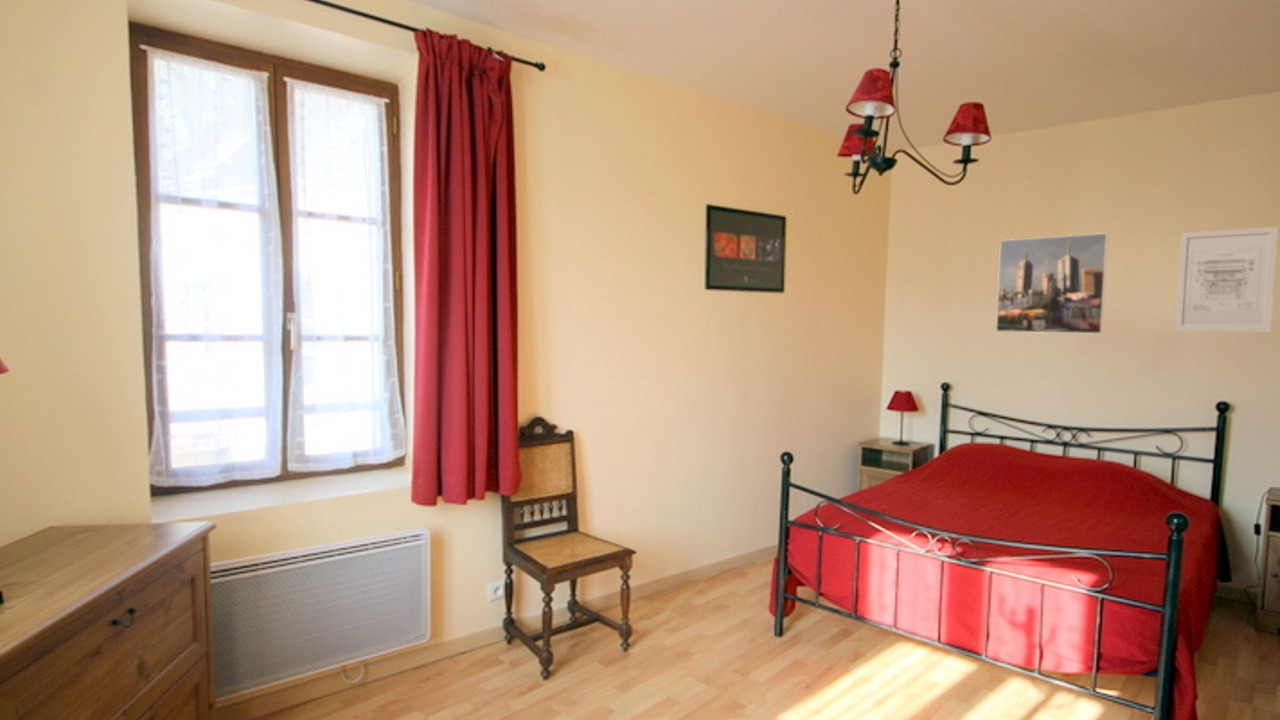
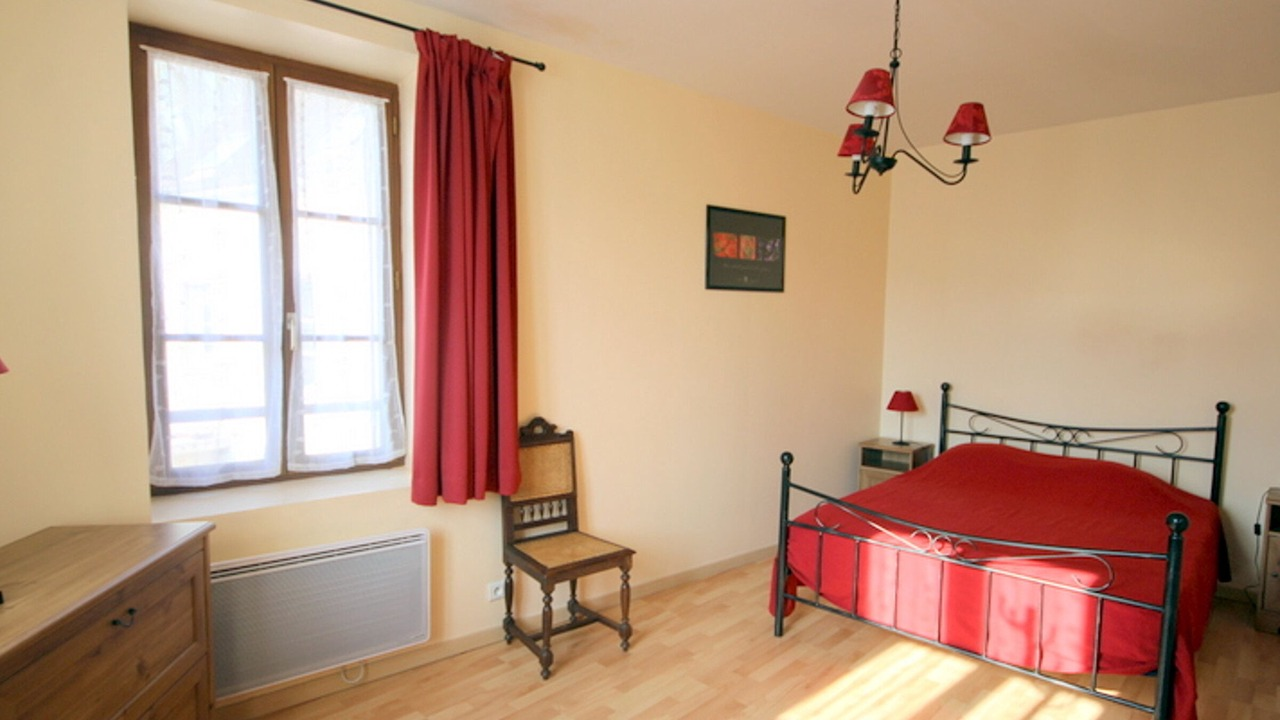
- wall art (1224, 280)
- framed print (1049, 285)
